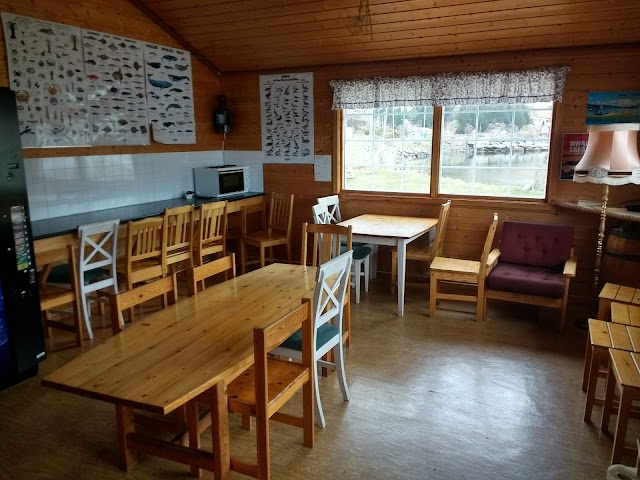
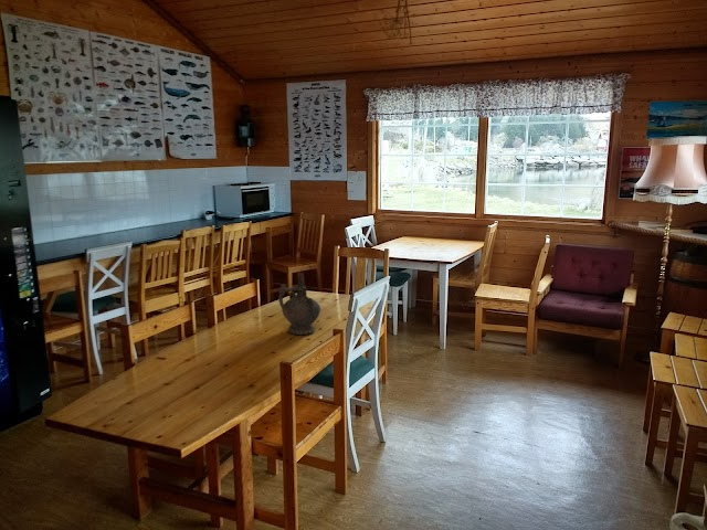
+ ceremonial vessel (298, 301)
